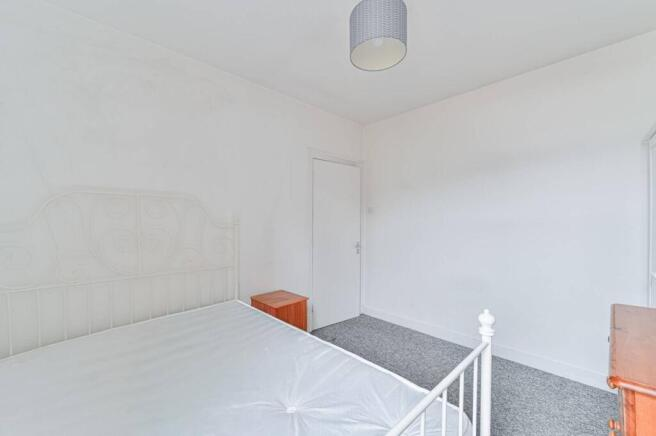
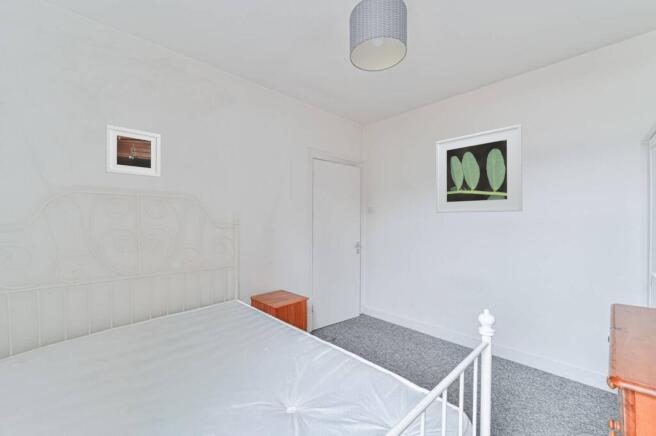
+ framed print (134, 152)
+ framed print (474, 173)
